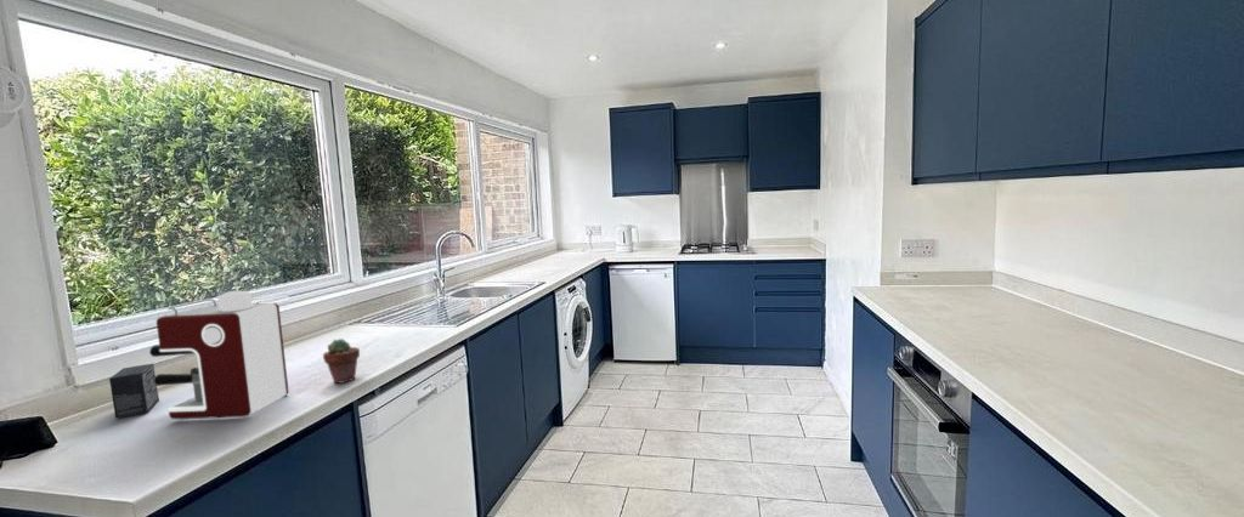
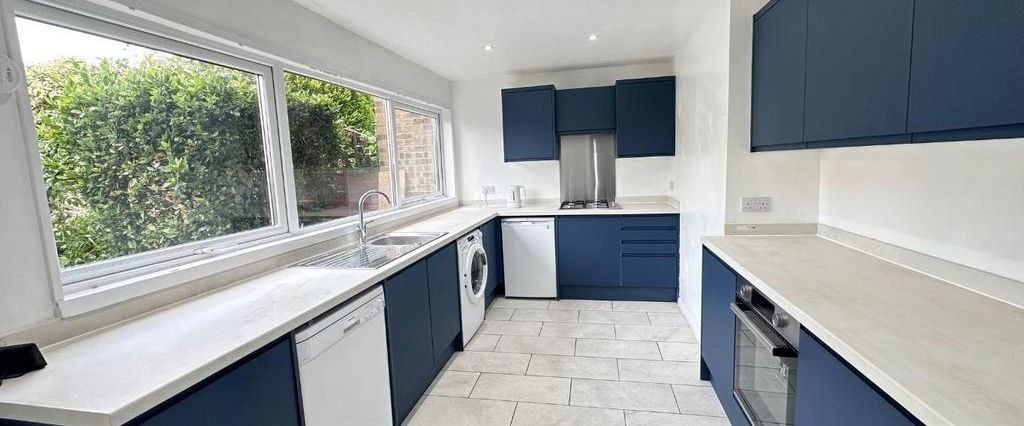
- small box (135, 388)
- coffee maker (208, 351)
- potted succulent (341, 359)
